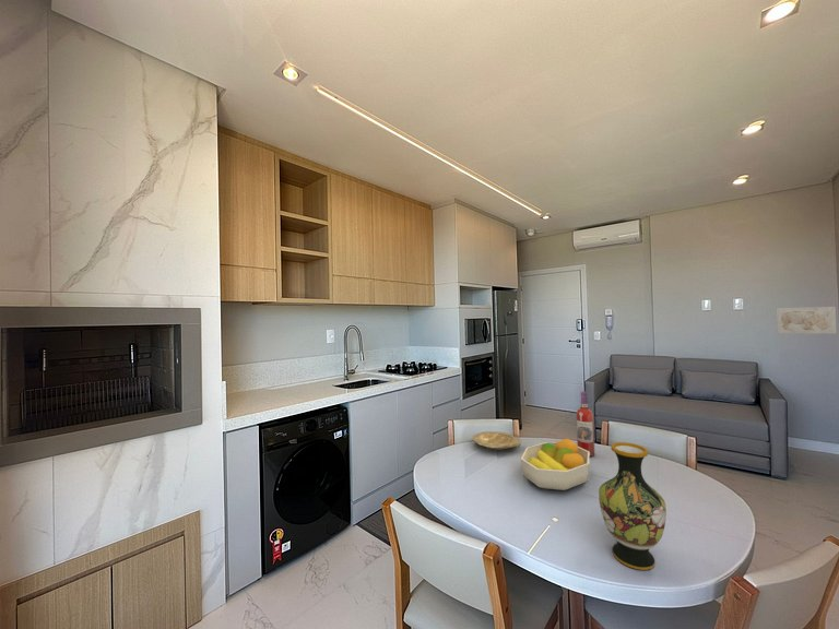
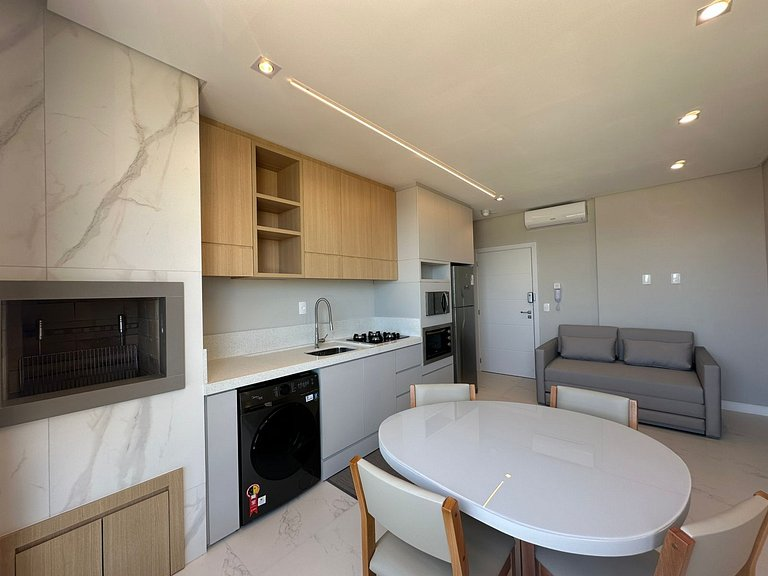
- plate (495, 441)
- wine bottle (584, 423)
- fruit bowl (555, 461)
- vase (630, 502)
- wall art (805, 320)
